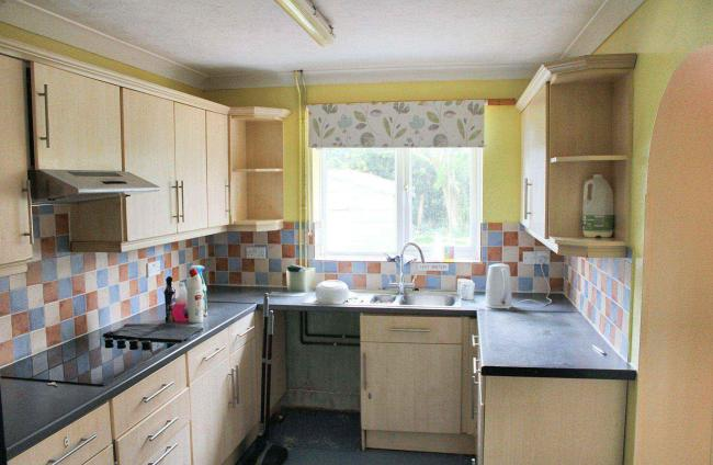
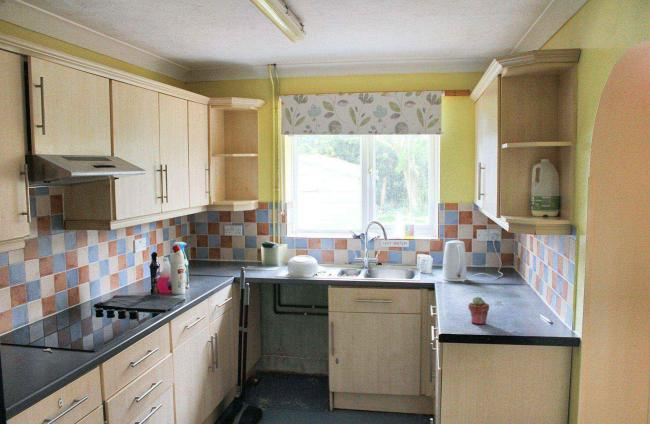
+ potted succulent (478, 309)
